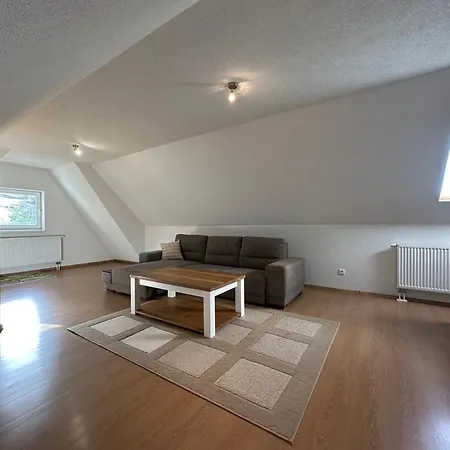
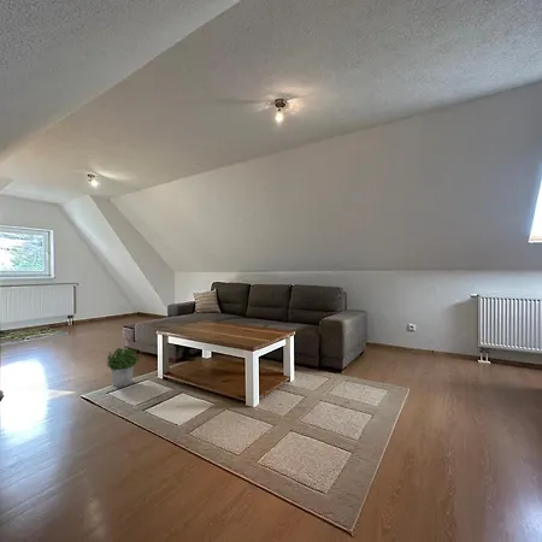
+ potted plant (123, 364)
